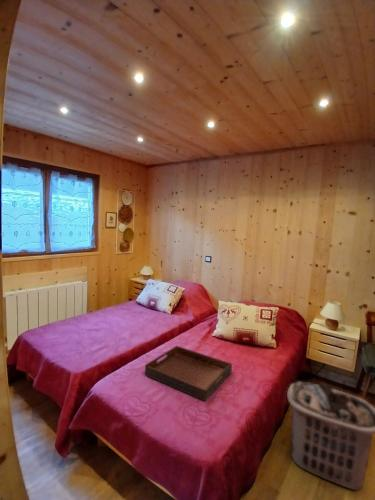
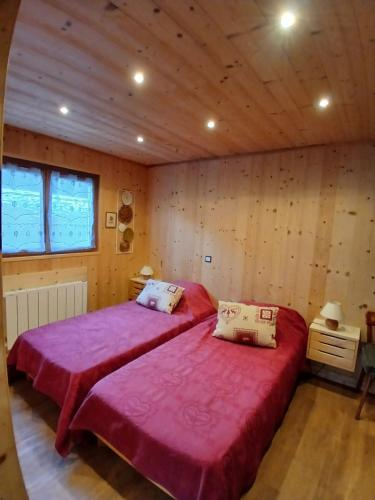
- serving tray (188, 369)
- clothes hamper (329, 427)
